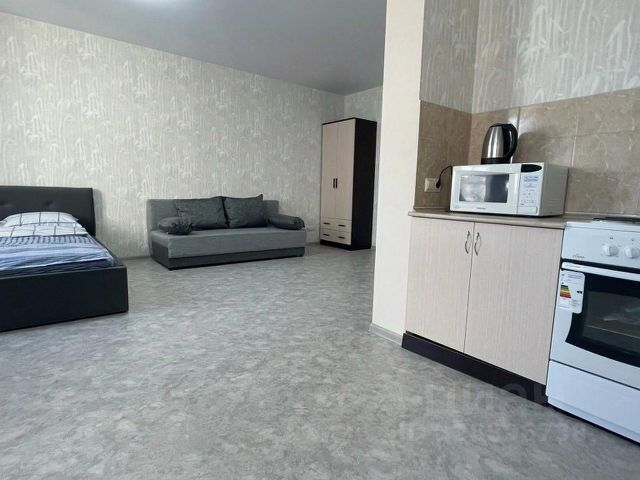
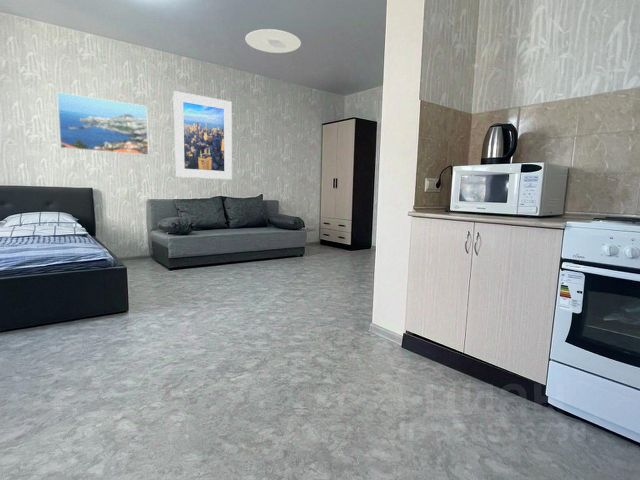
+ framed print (105, 125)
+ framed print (204, 138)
+ ceiling light (273, 39)
